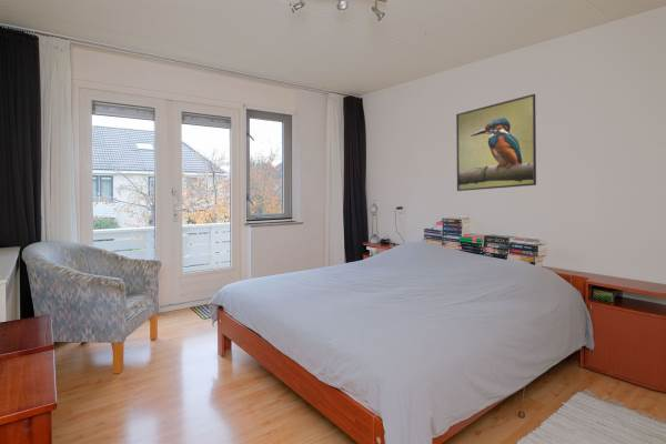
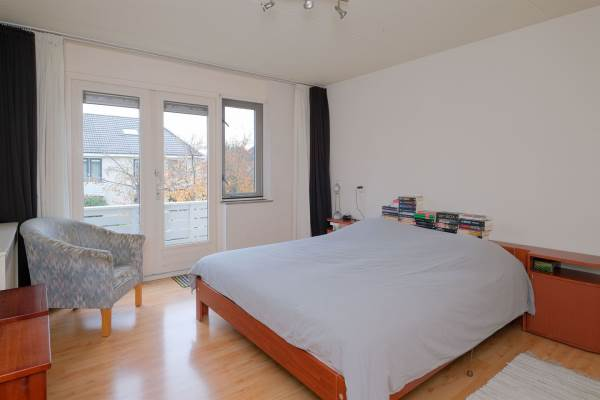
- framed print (493, 147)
